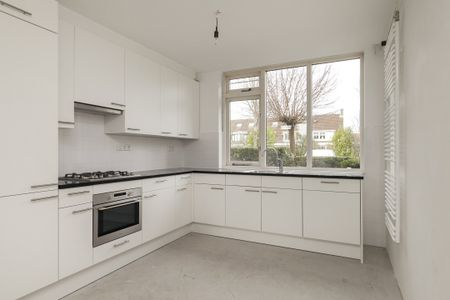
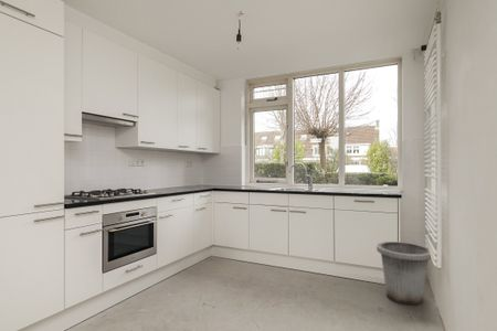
+ trash can (403, 273)
